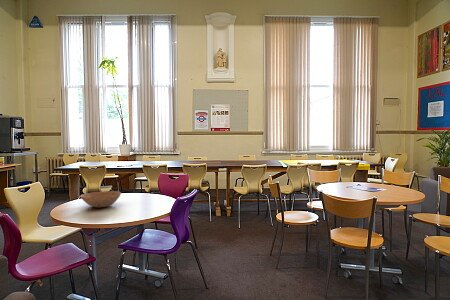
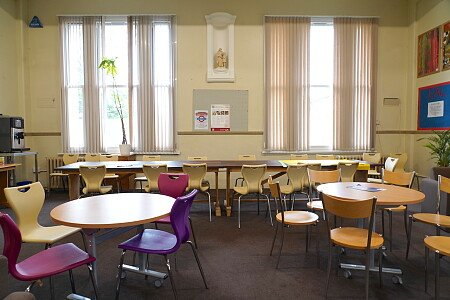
- bowl (101, 199)
